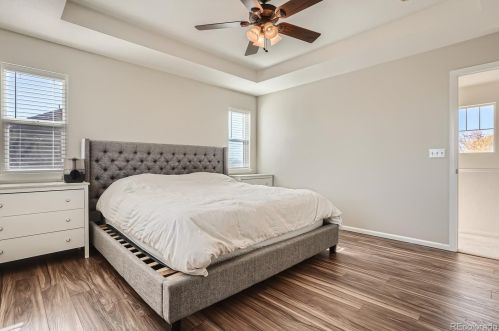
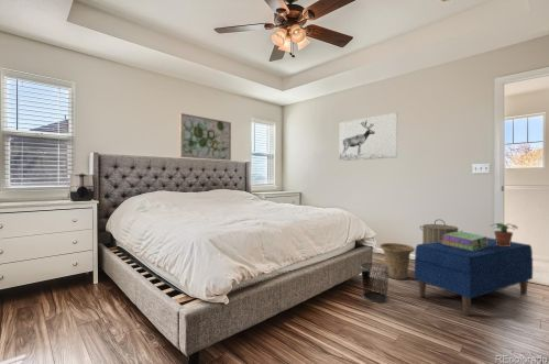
+ laundry hamper (438, 241)
+ wall art (207, 137)
+ bench (473, 269)
+ potted plant (504, 234)
+ wall art (365, 139)
+ basket (396, 261)
+ waste bin (374, 282)
+ stack of books (464, 240)
